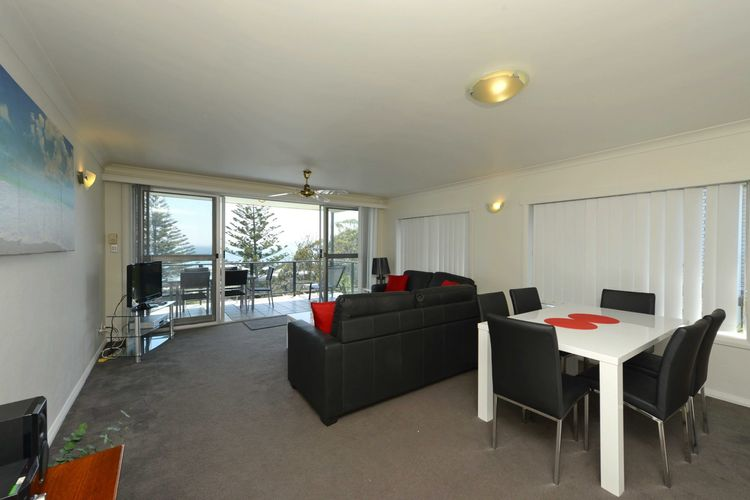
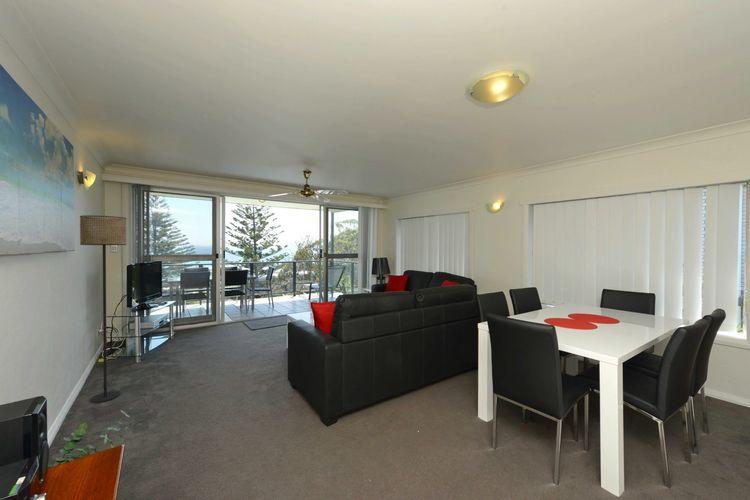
+ floor lamp (104, 307)
